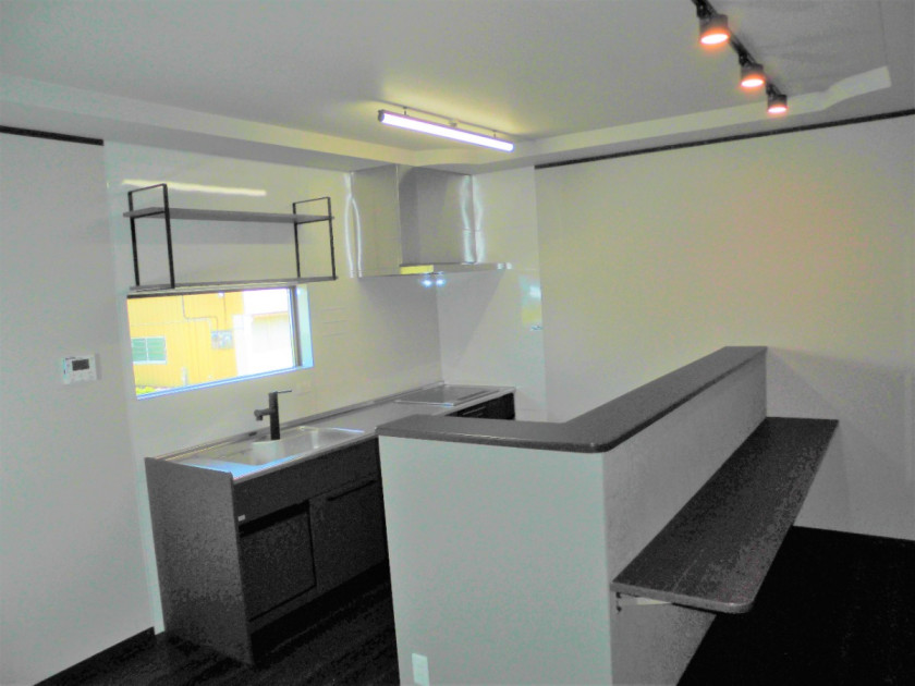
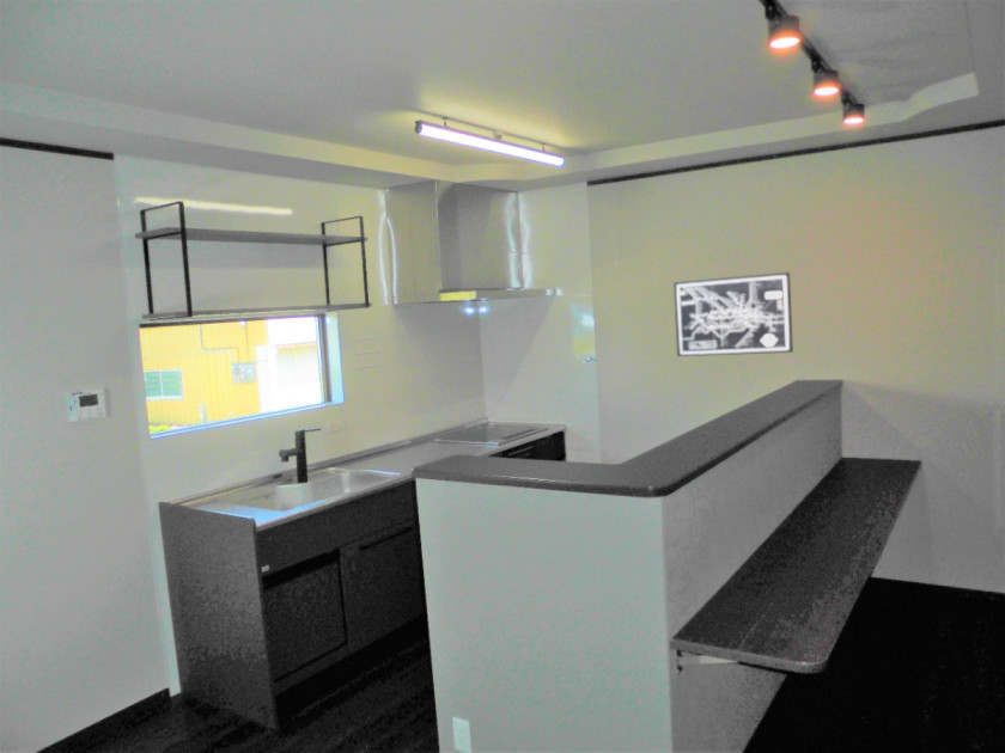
+ wall art (731, 316)
